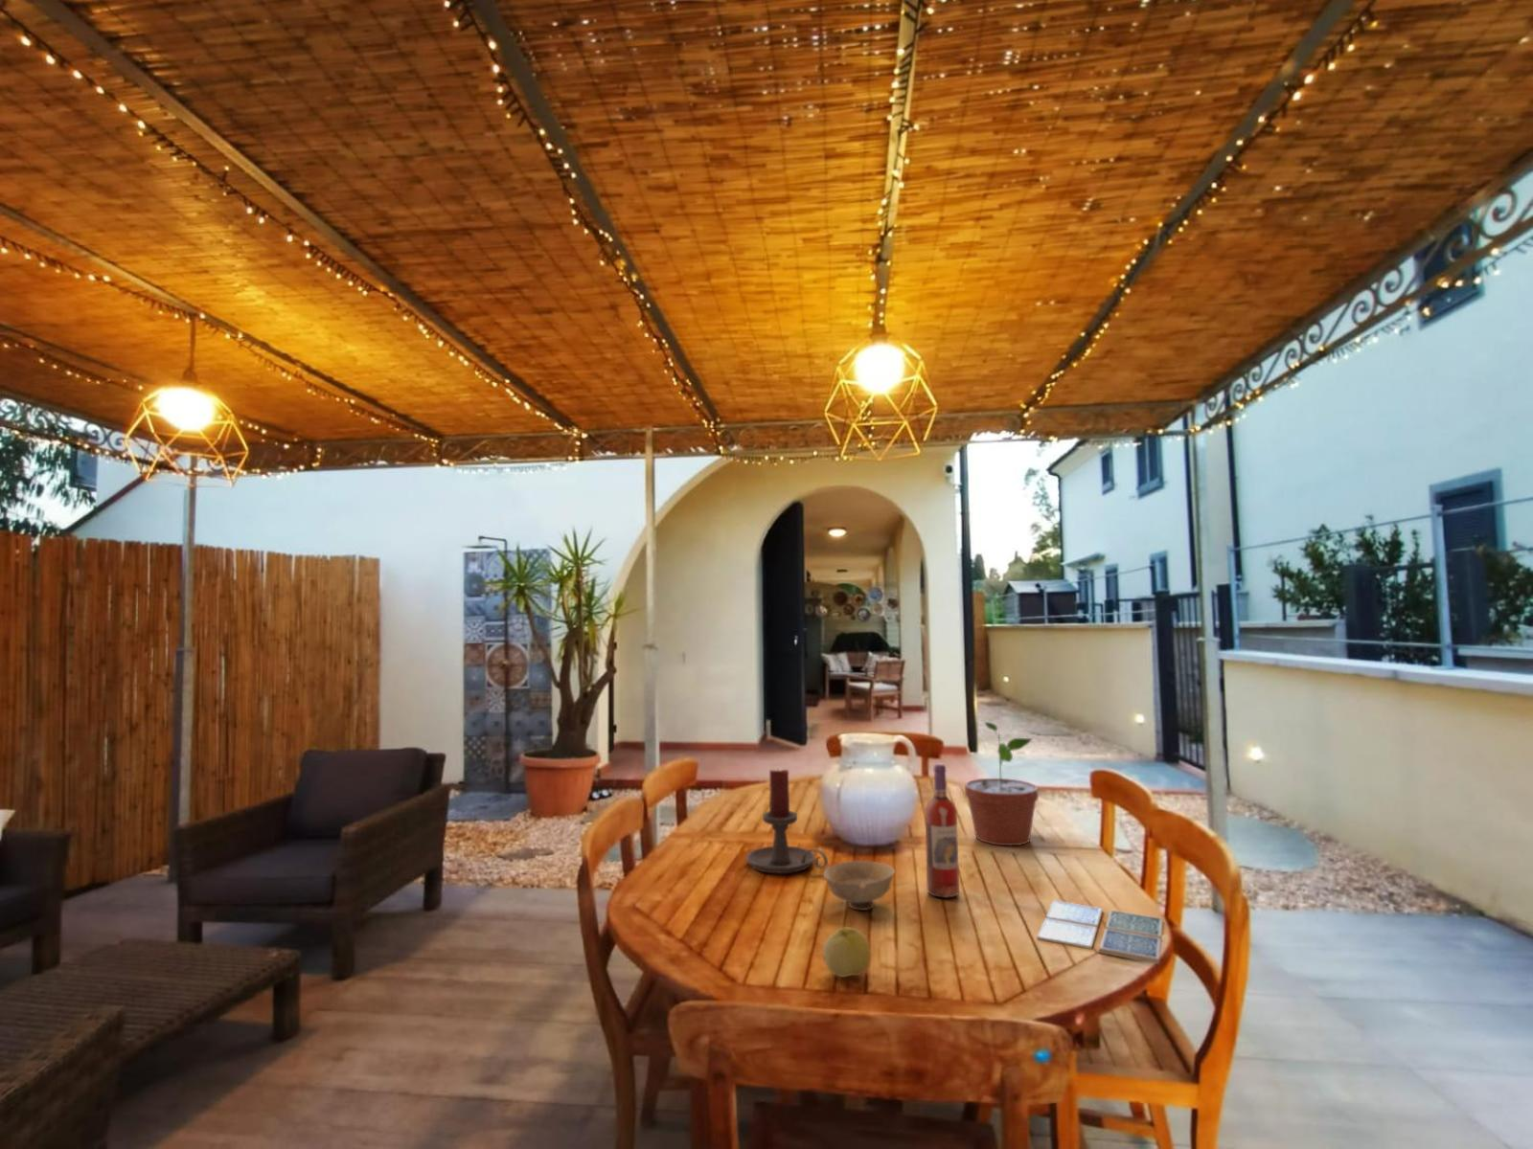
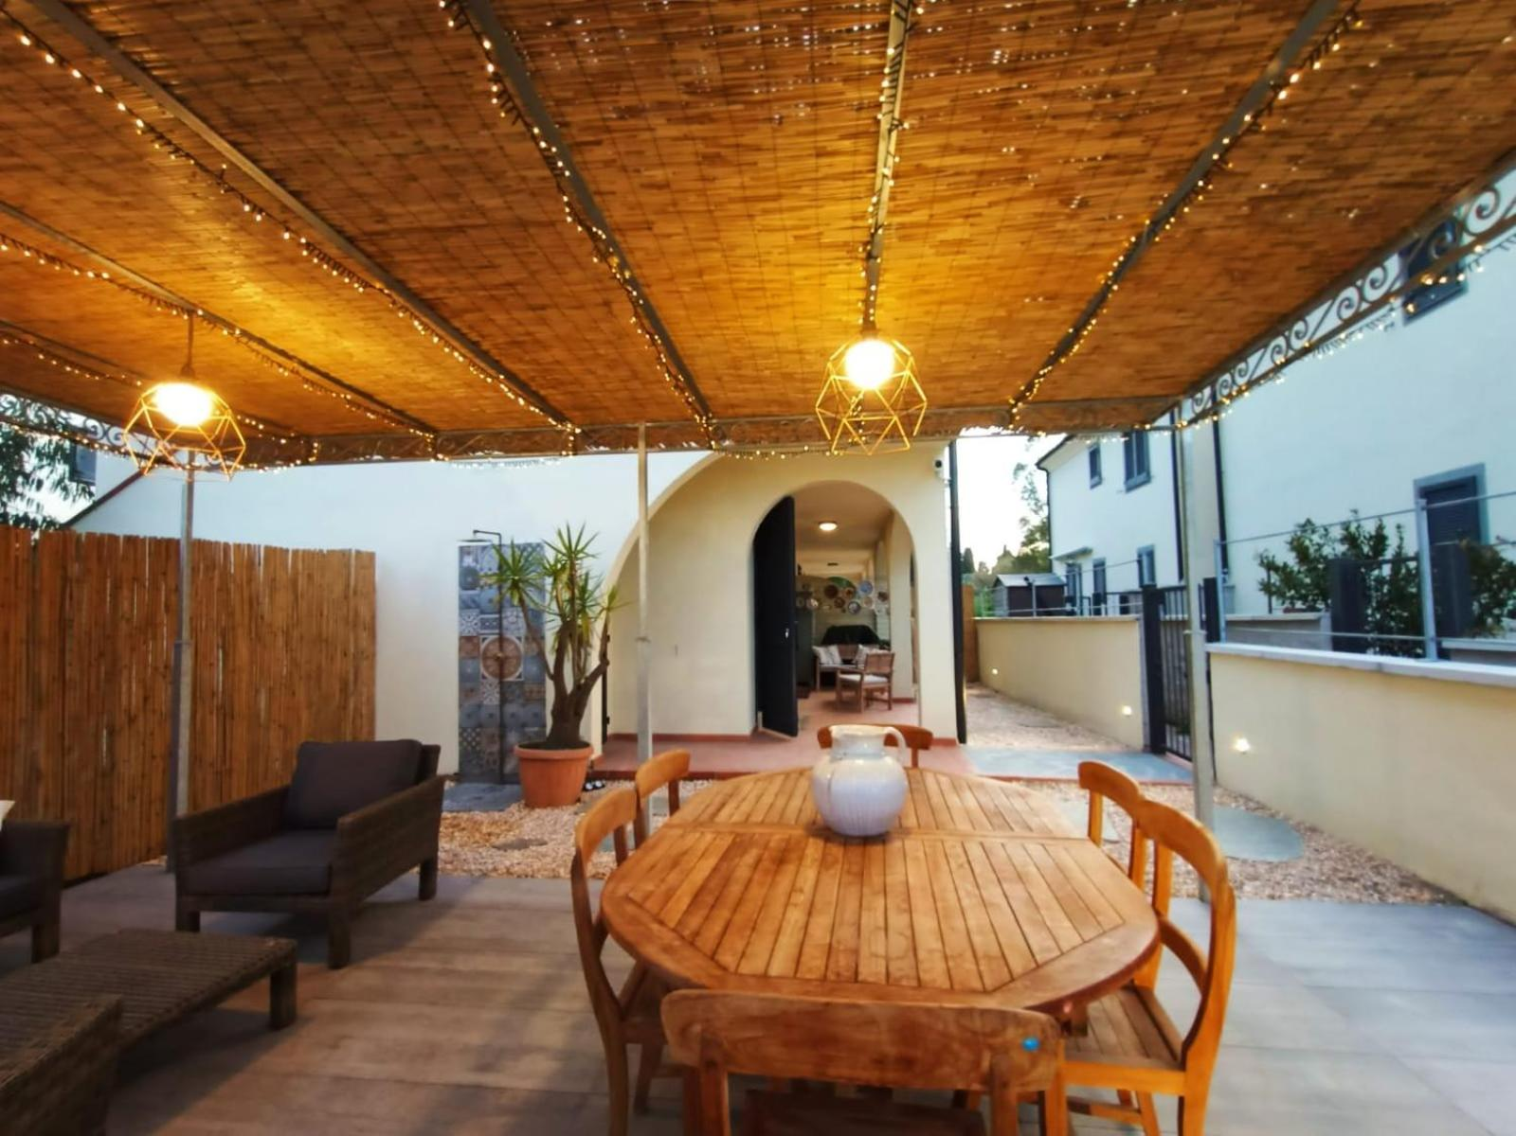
- wine bottle (940, 828)
- apple (846, 951)
- candle holder (787, 817)
- drink coaster (1103, 931)
- bowl (859, 887)
- potted plant (1001, 777)
